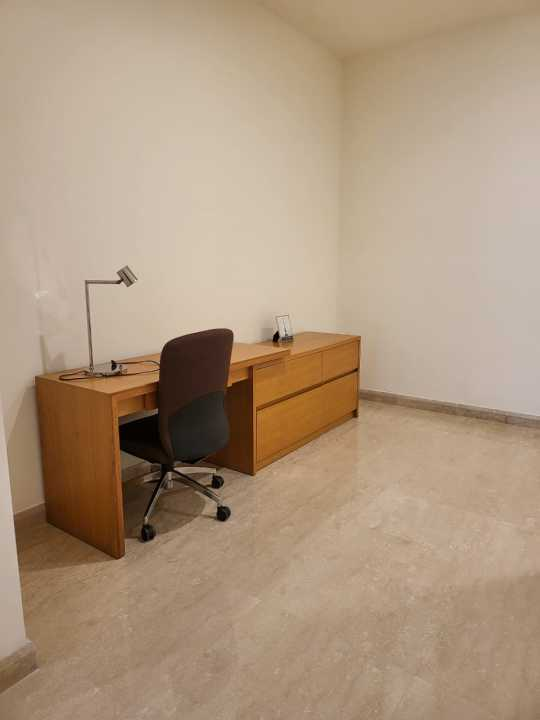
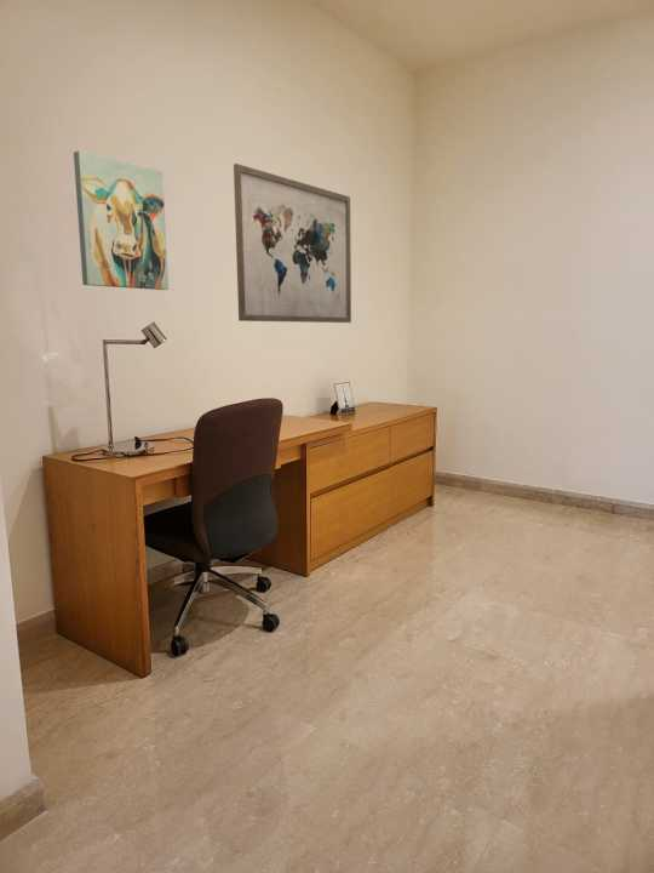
+ wall art (124, 226)
+ wall art (299, 252)
